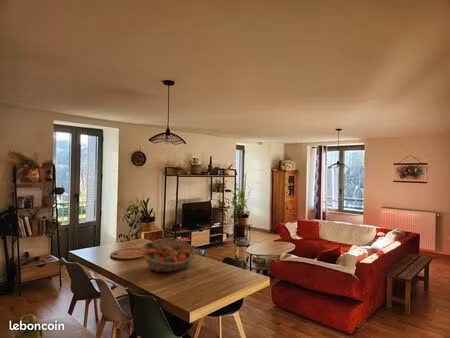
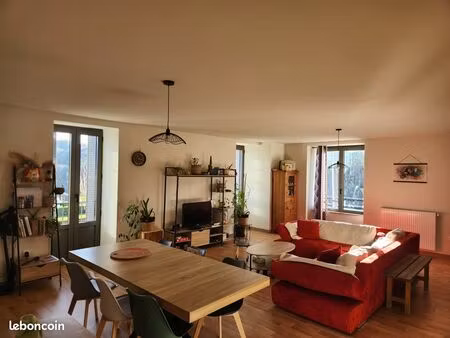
- fruit basket (168, 254)
